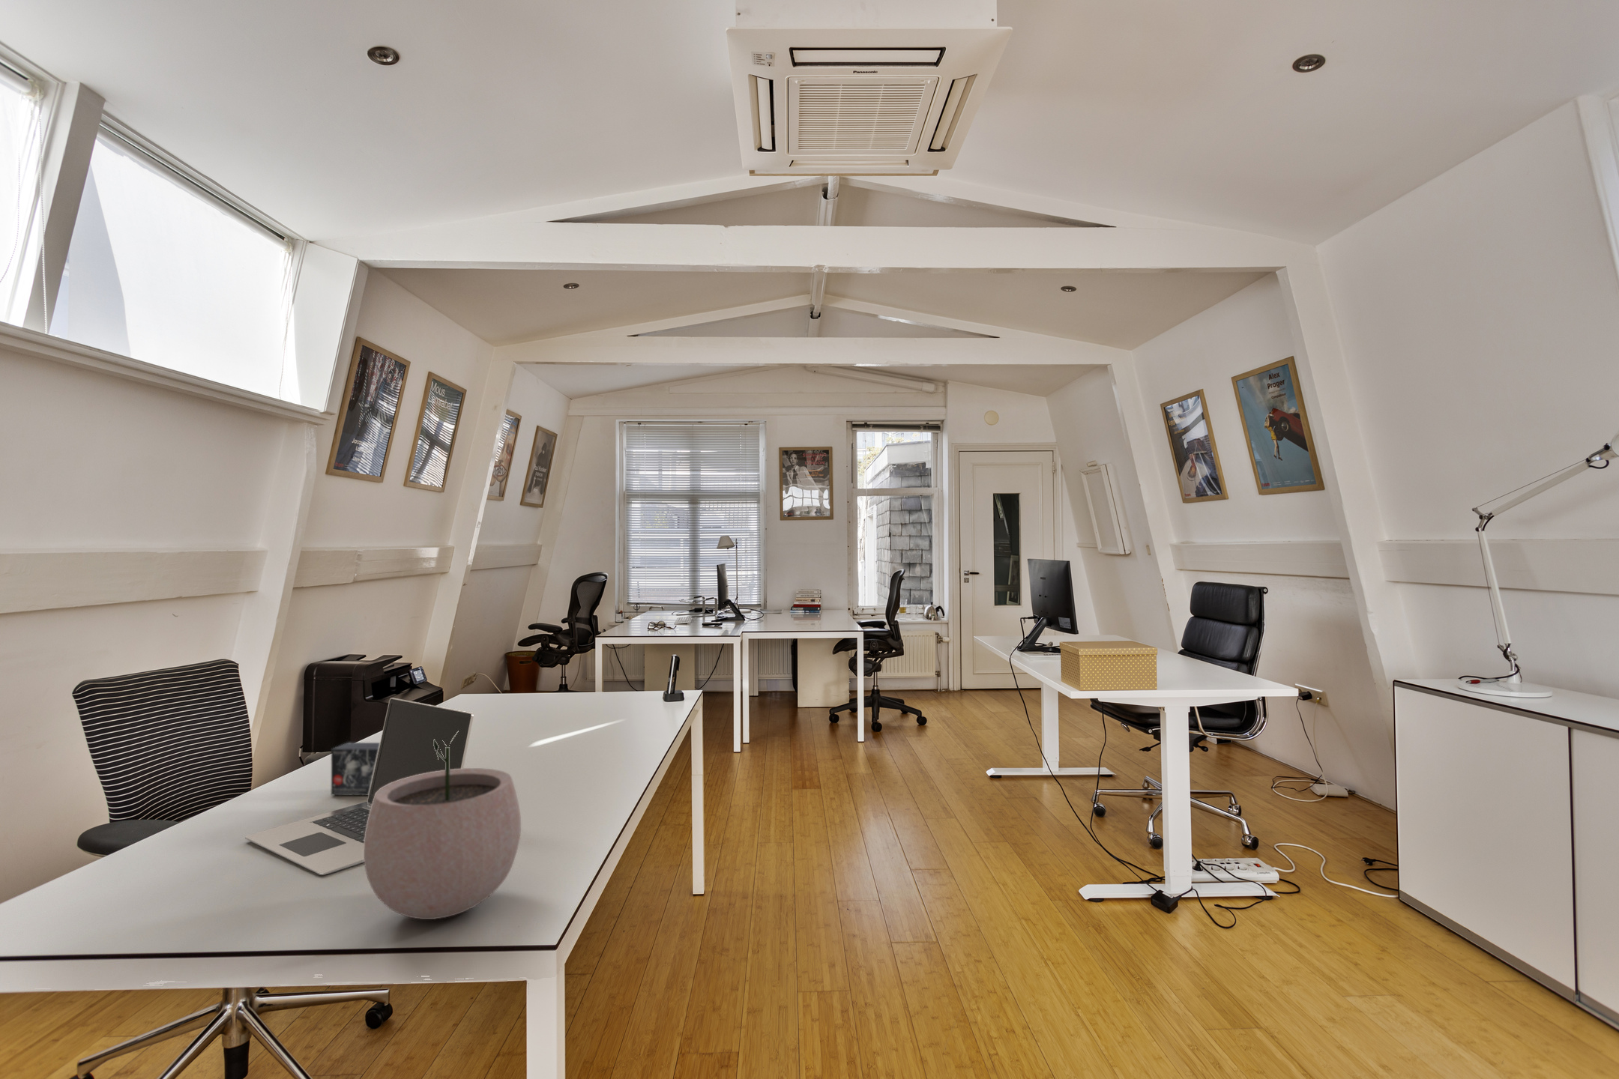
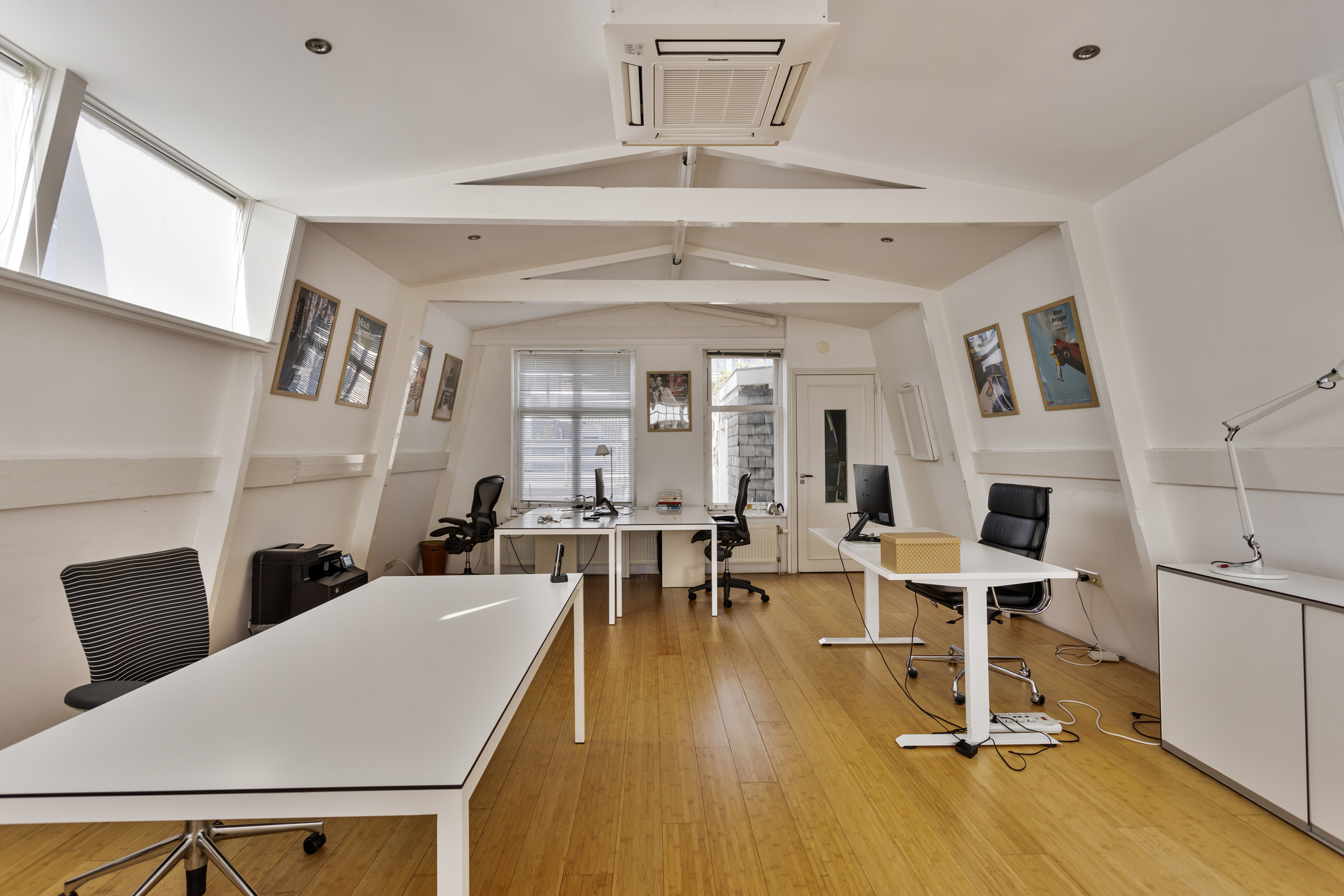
- plant pot (446, 819)
- small box (363, 768)
- laptop (372, 778)
